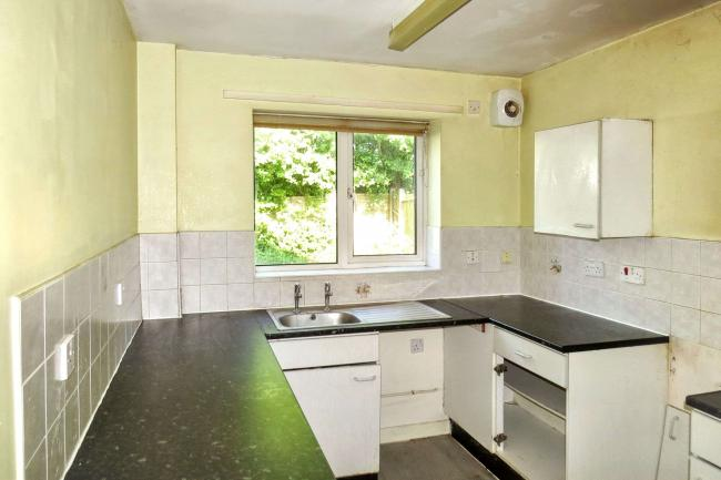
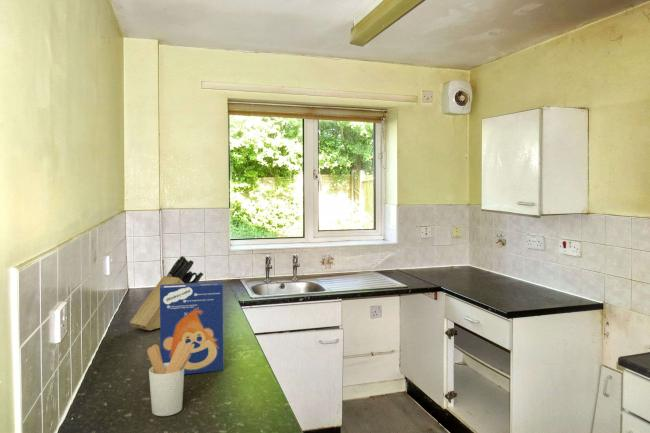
+ knife block (169, 283)
+ cereal box (192, 327)
+ utensil holder (173, 375)
